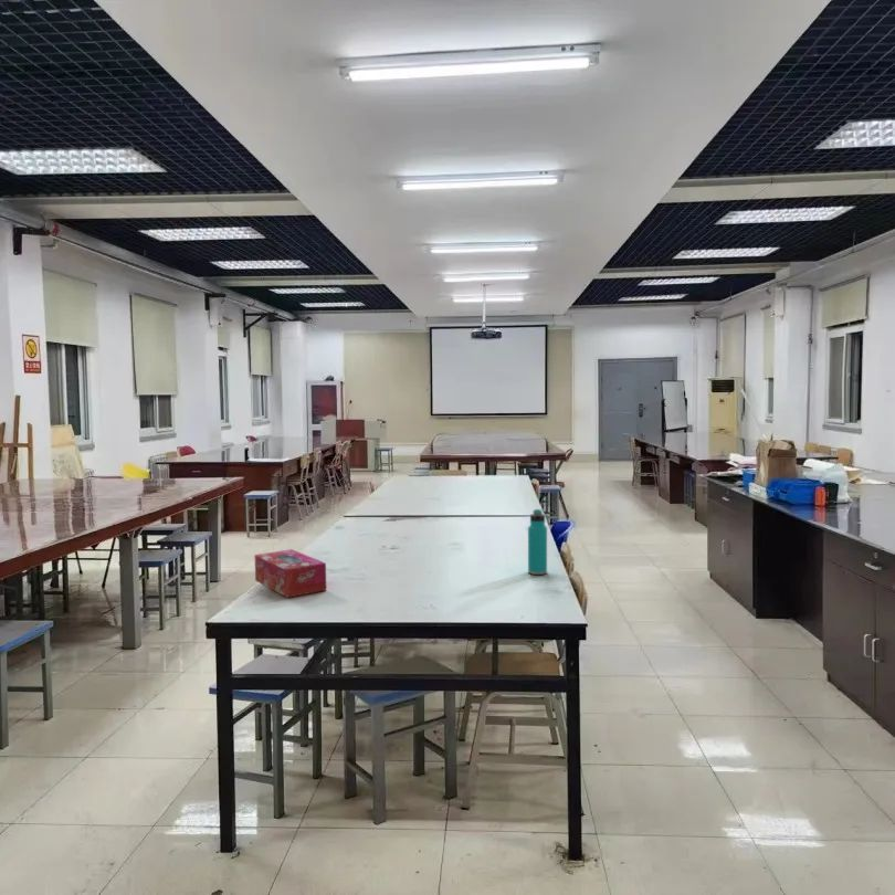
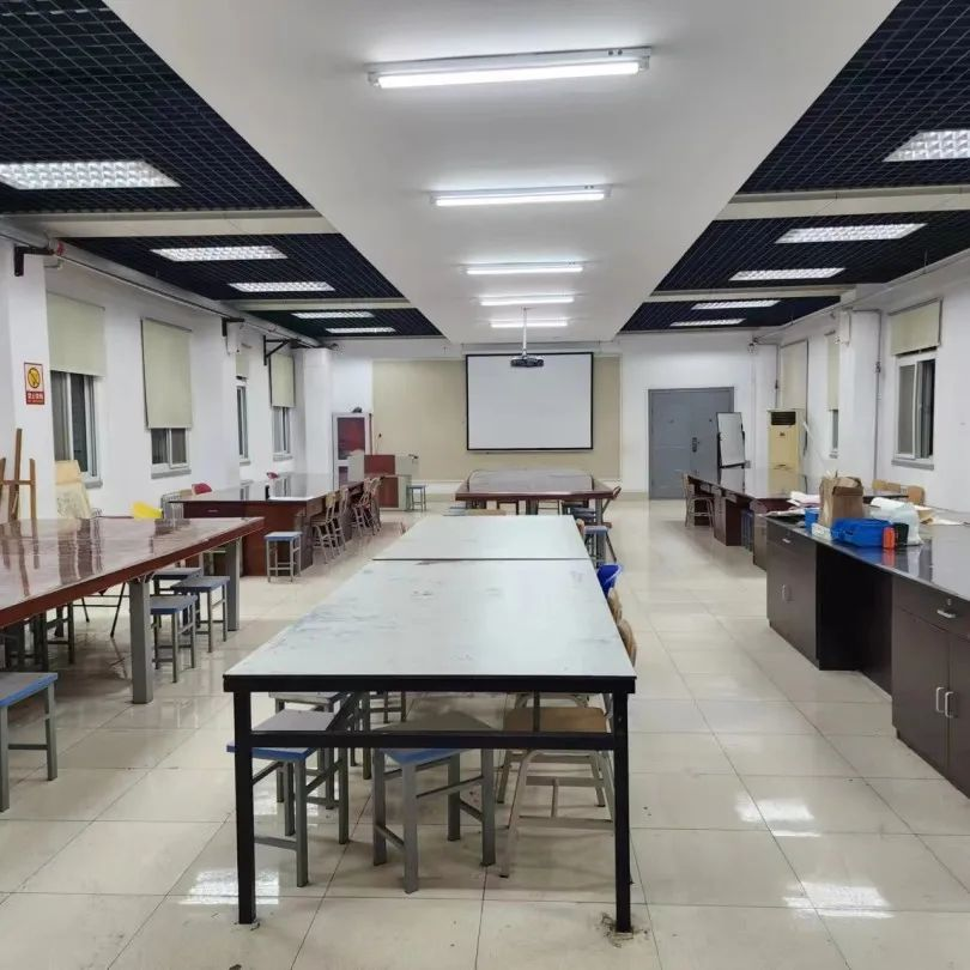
- tissue box (289, 571)
- water bottle (537, 540)
